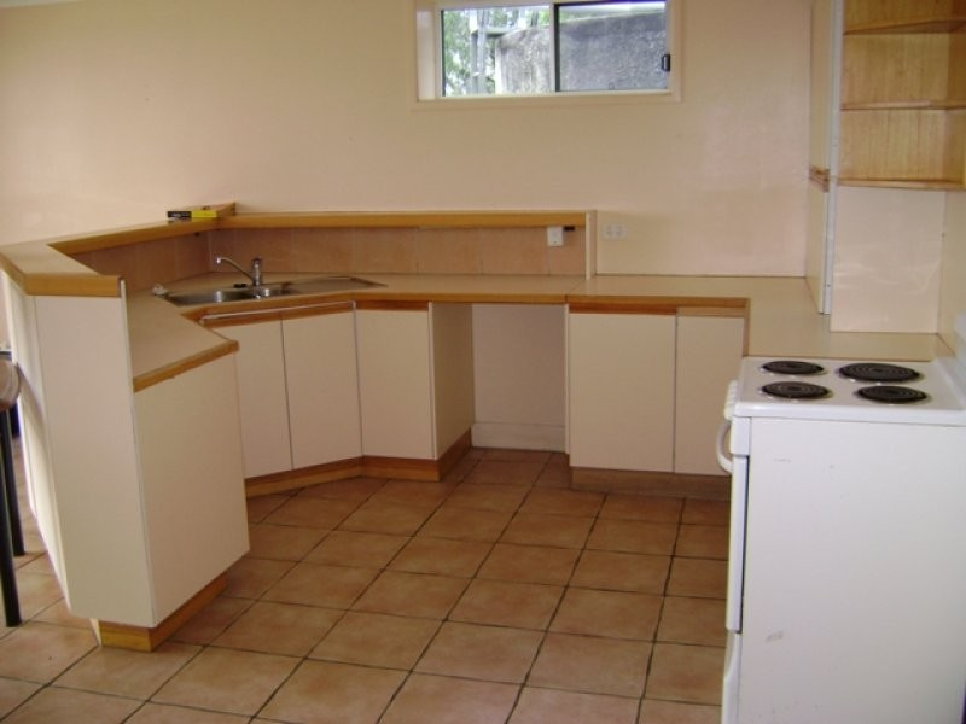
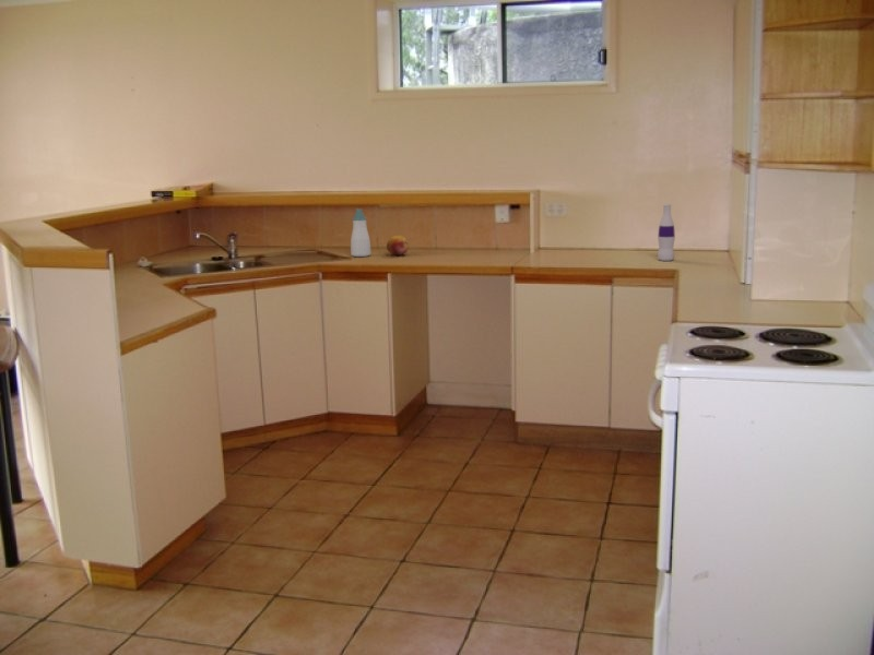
+ bottle (666, 231)
+ fruit (398, 245)
+ soap bottle (359, 233)
